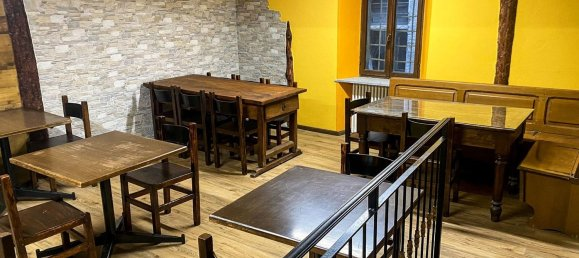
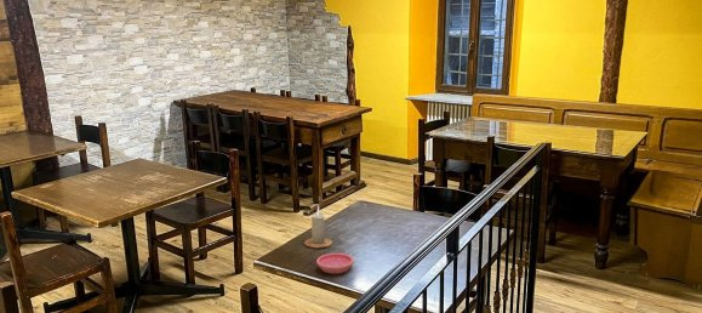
+ saucer (335, 263)
+ candle (318, 223)
